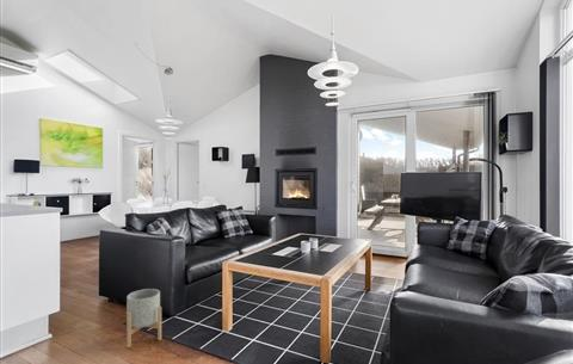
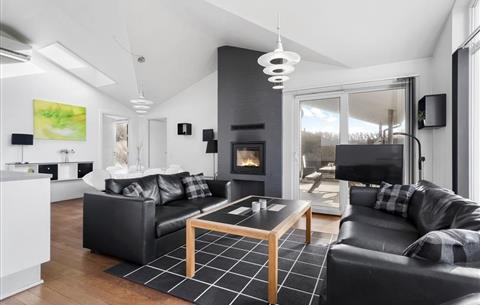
- planter (143, 315)
